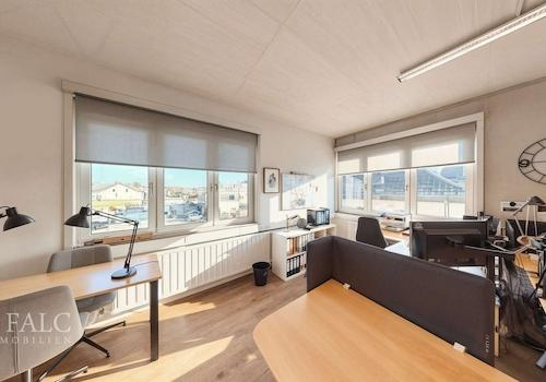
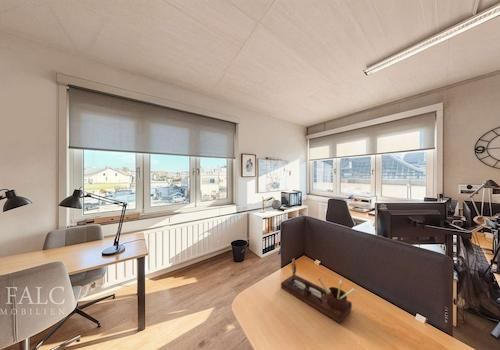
+ desk organizer (314, 284)
